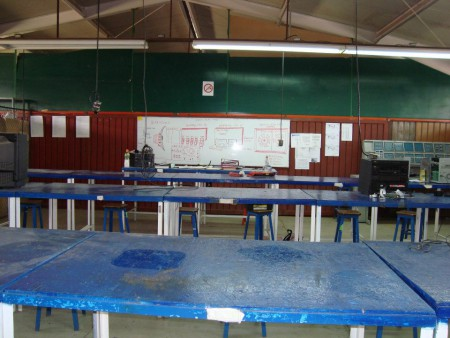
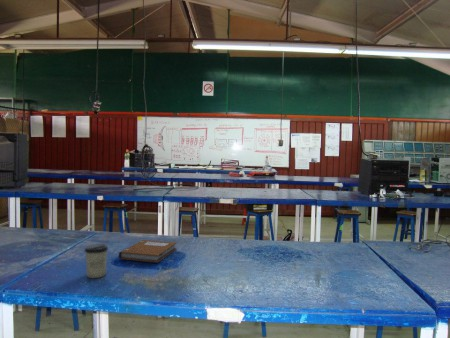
+ cup (96, 260)
+ notebook (149, 249)
